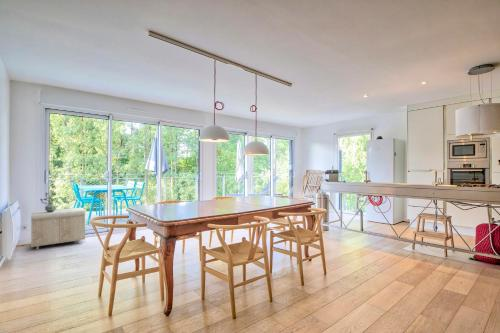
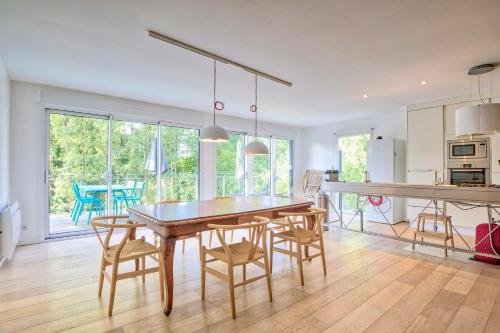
- storage bench (58, 227)
- potted plant (48, 203)
